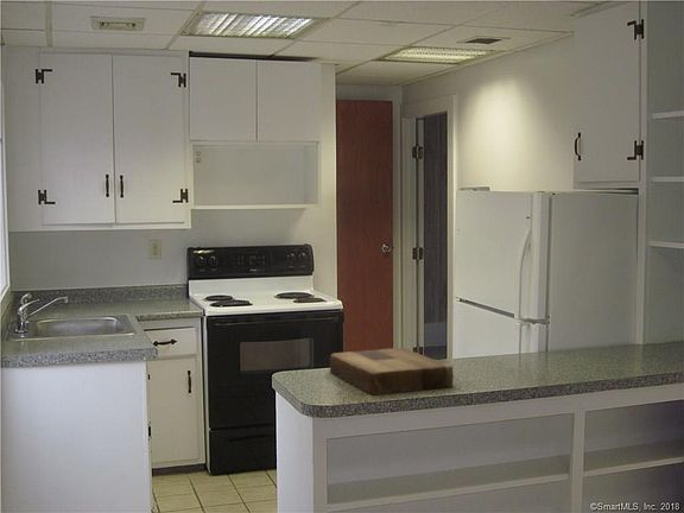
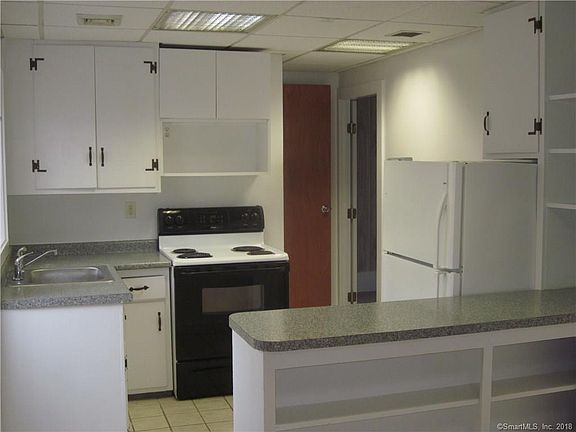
- cutting board (388, 368)
